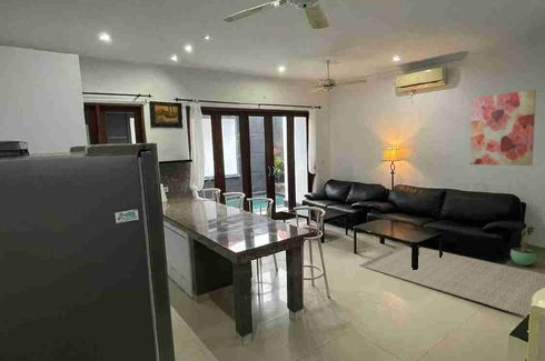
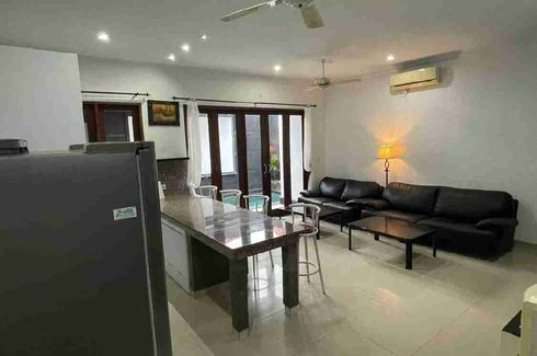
- rug (462, 273)
- wall art (501, 129)
- potted plant (524, 244)
